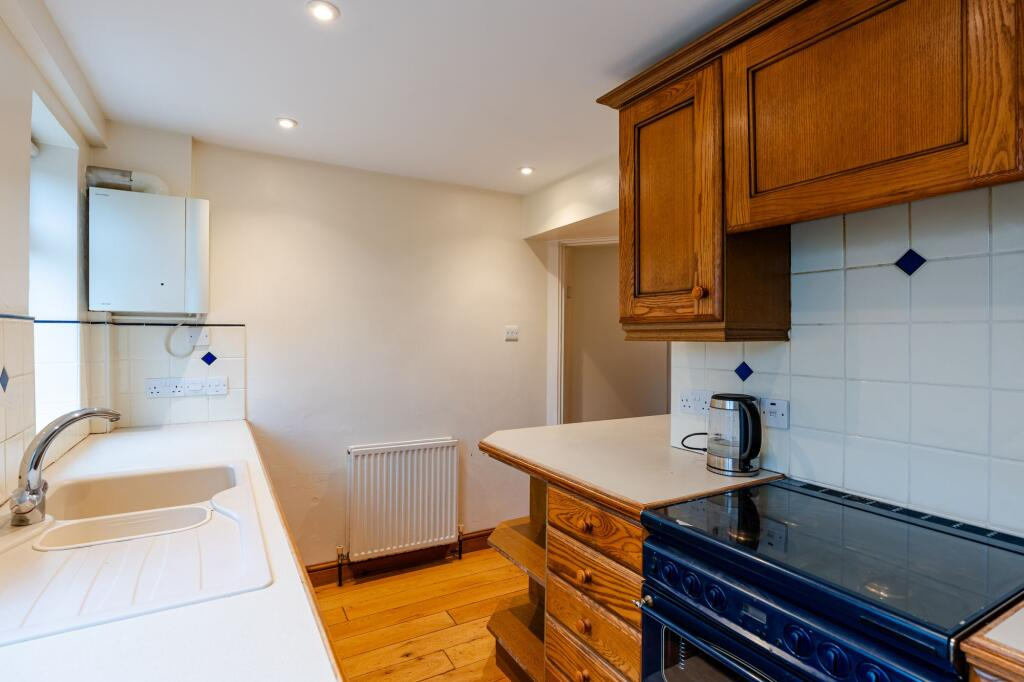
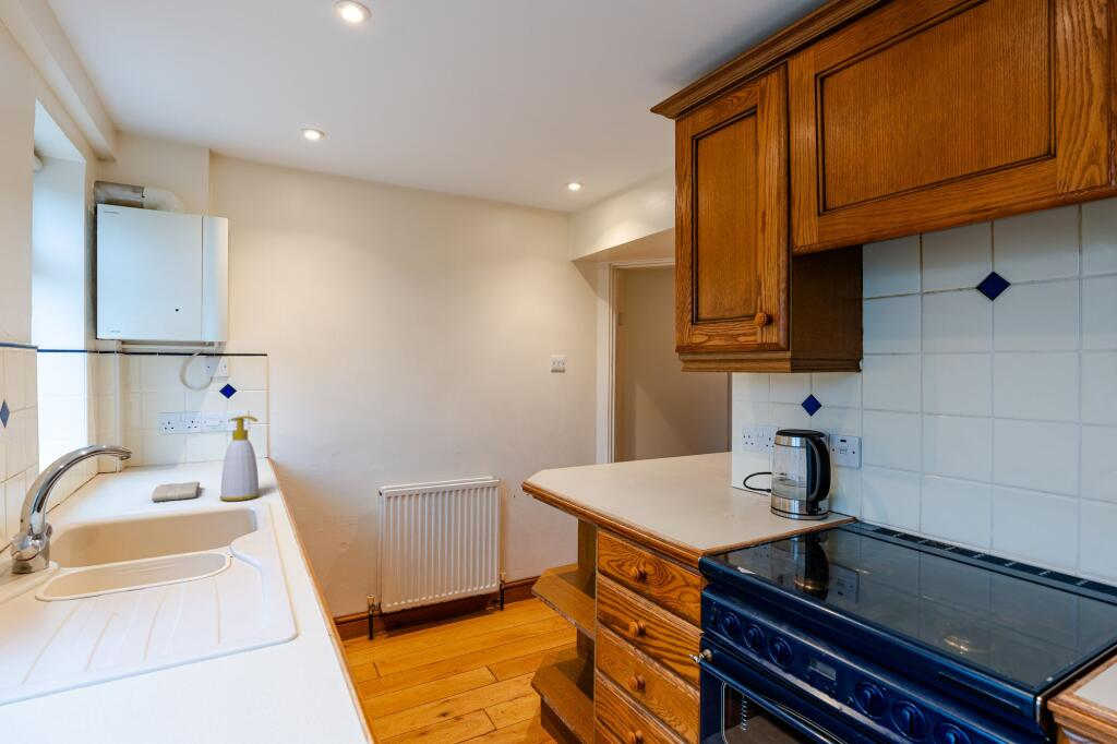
+ soap bottle (240, 456)
+ washcloth (177, 490)
